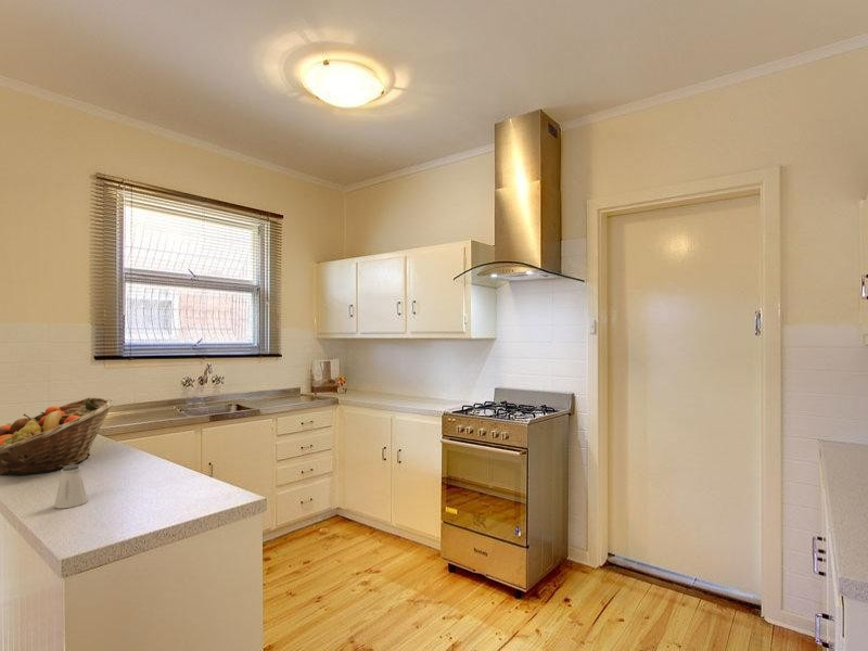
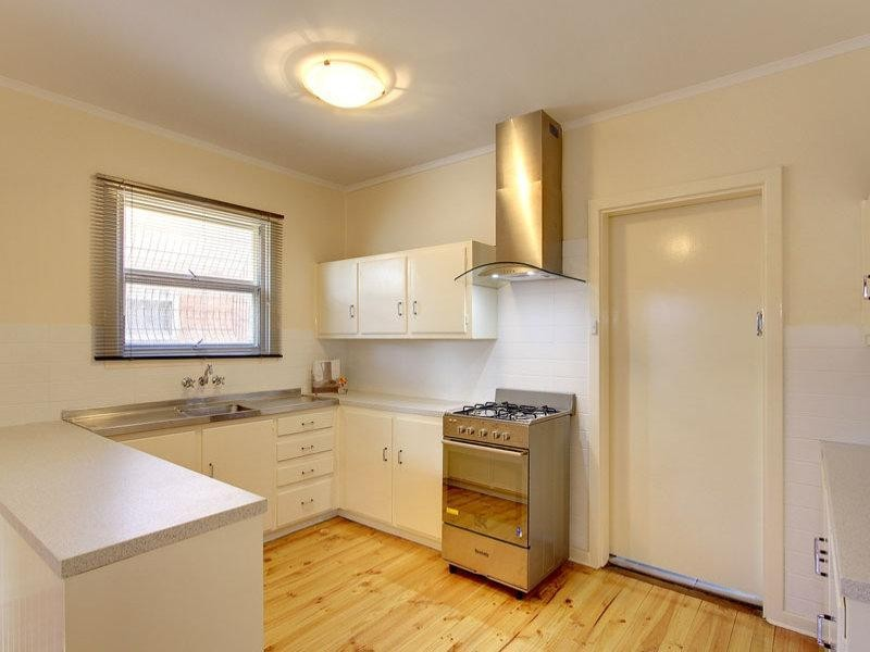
- fruit basket (48, 433)
- saltshaker (71, 484)
